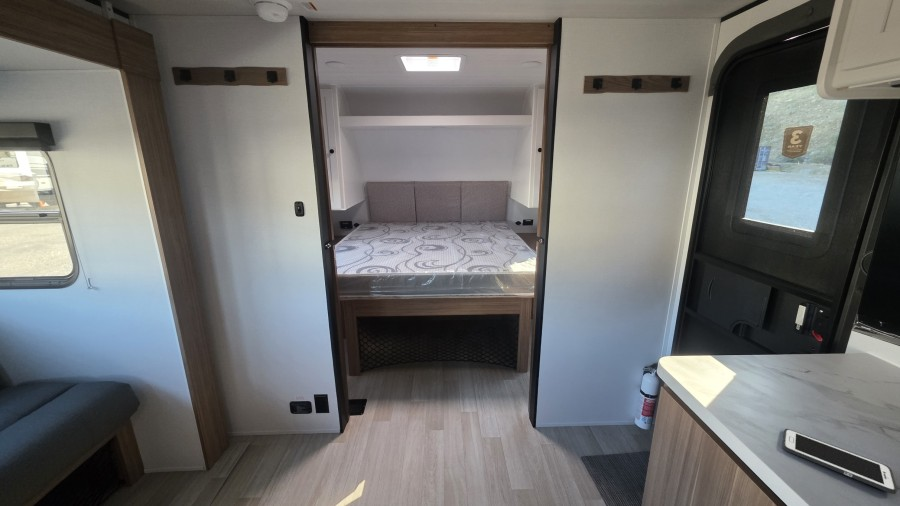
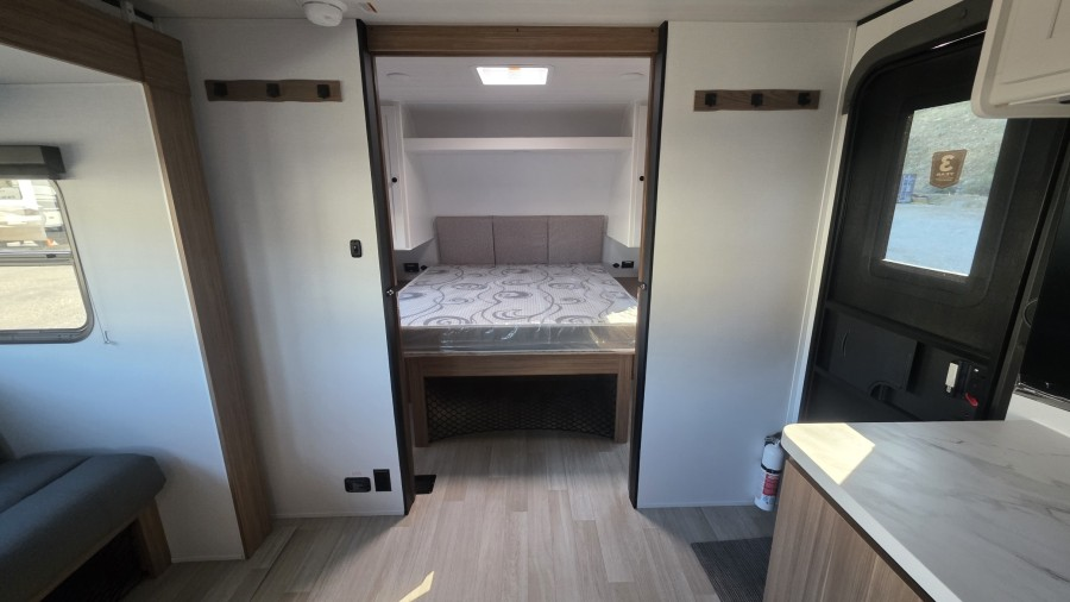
- cell phone (834, 458)
